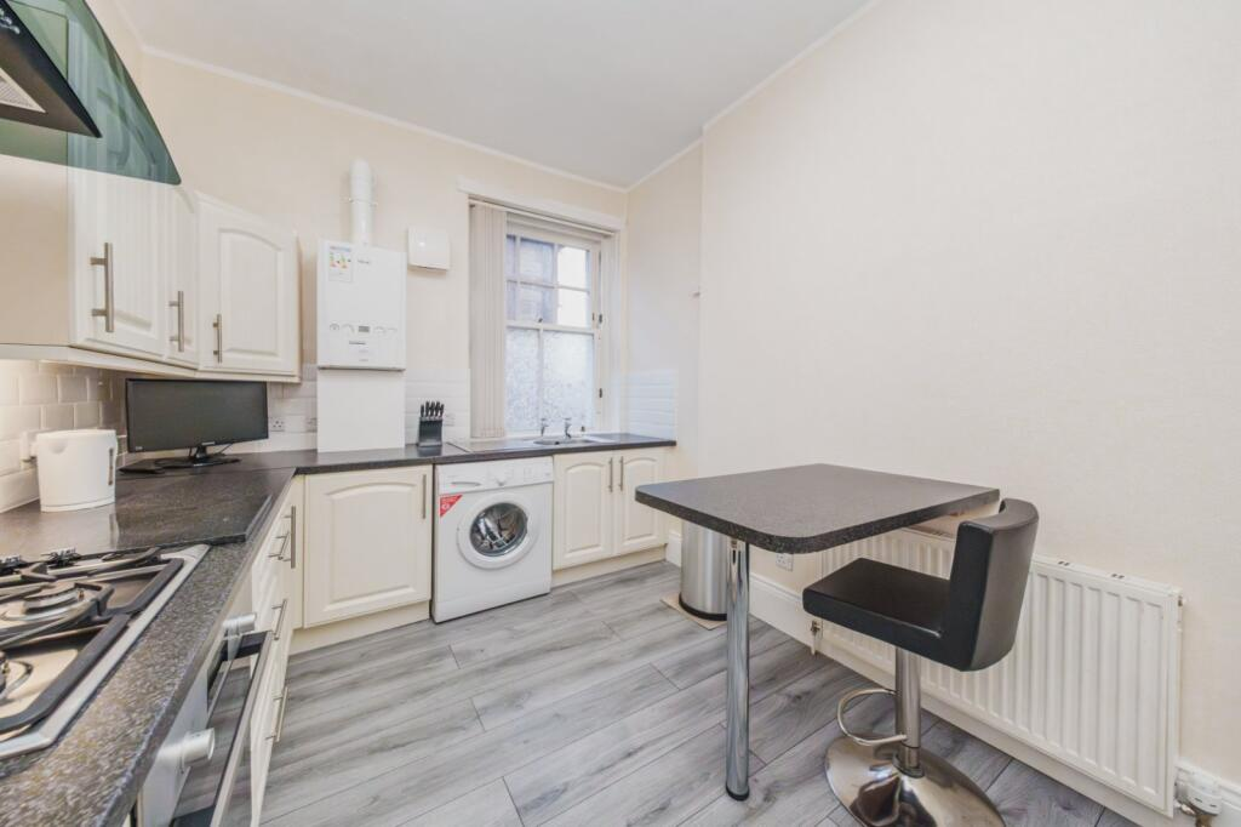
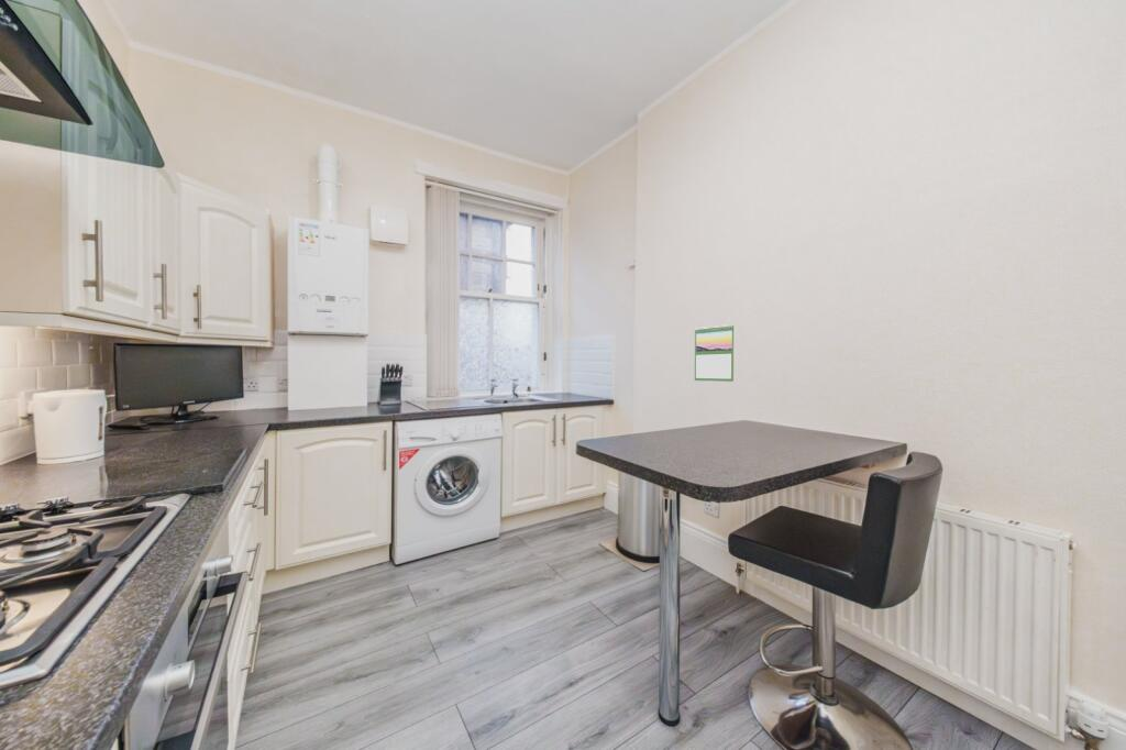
+ calendar (714, 353)
